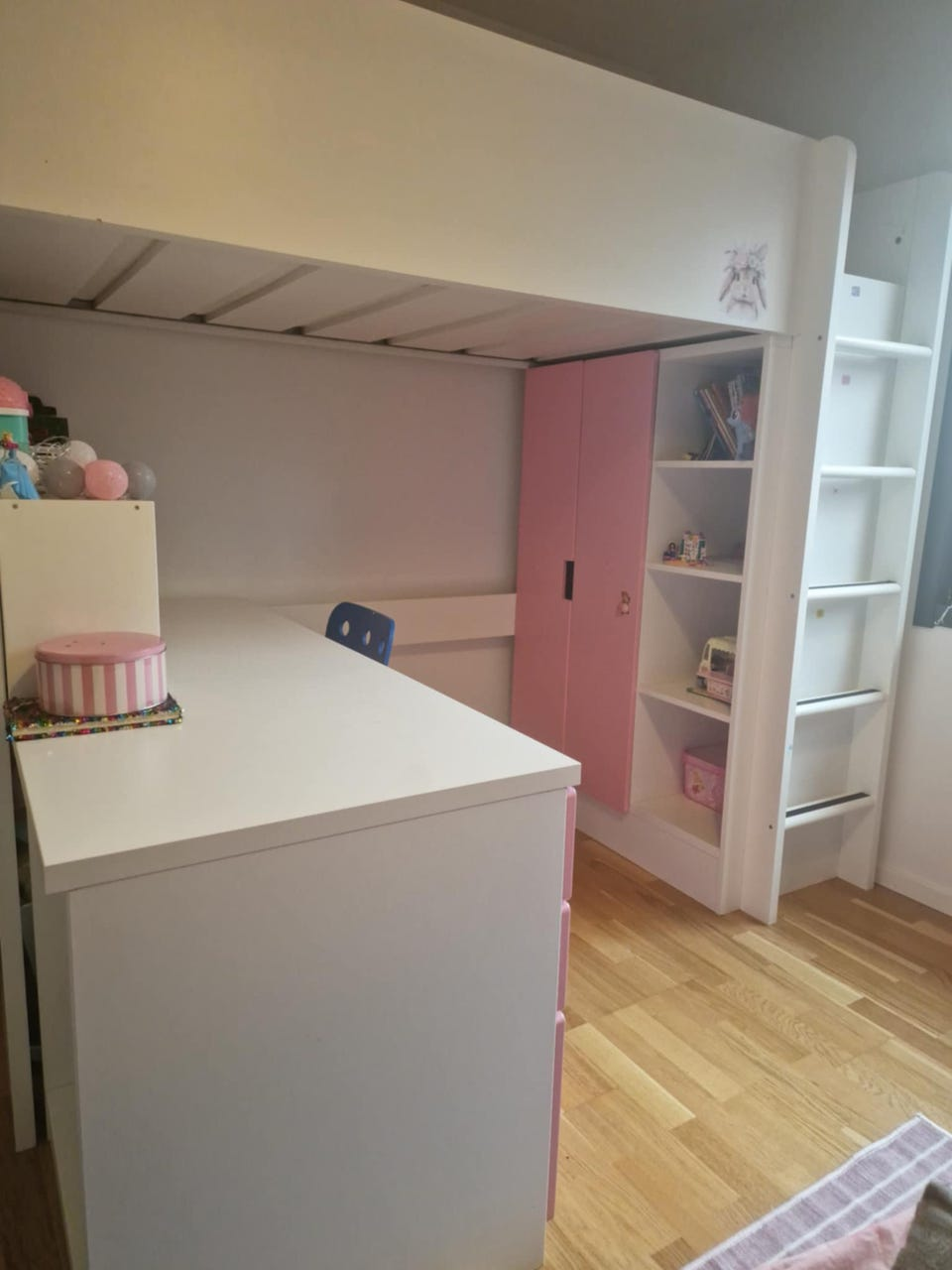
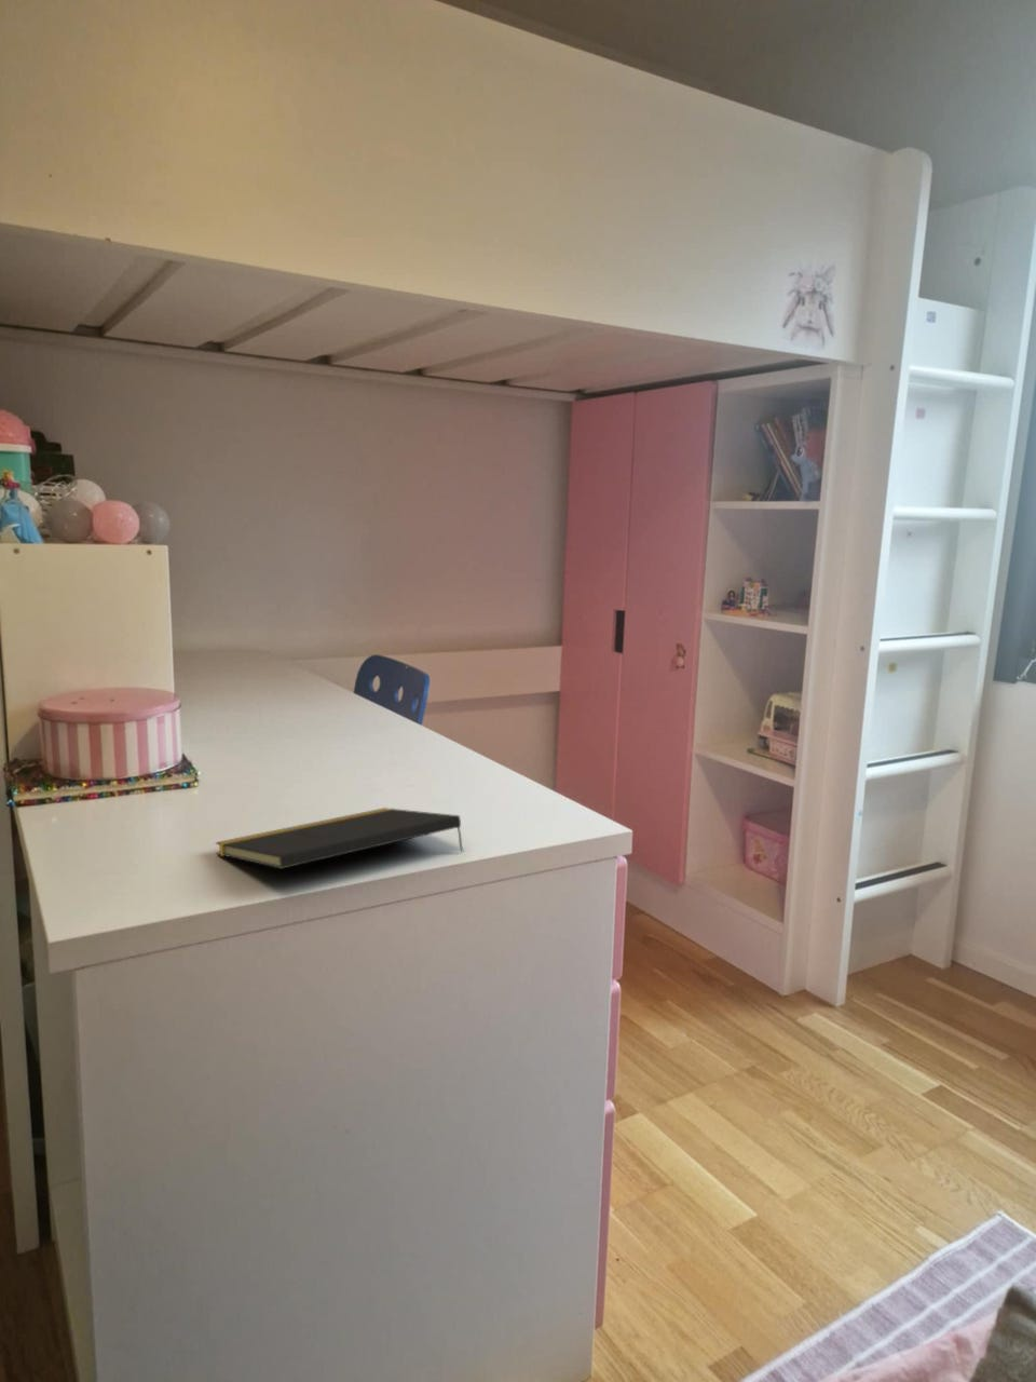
+ notepad (338, 835)
